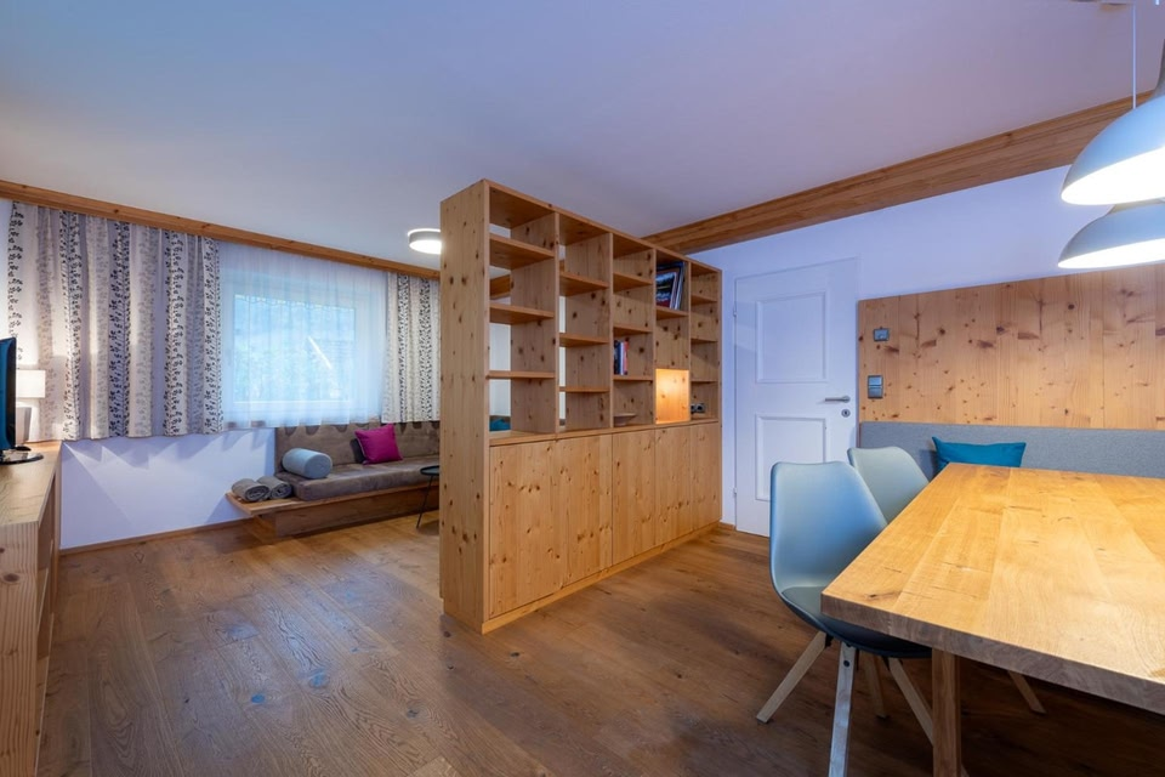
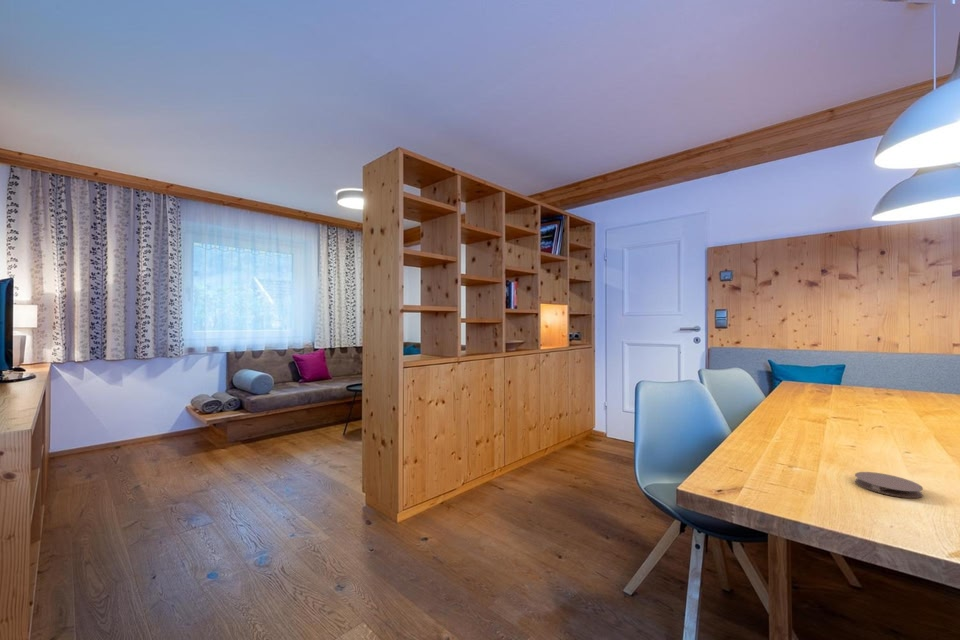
+ coaster (887, 484)
